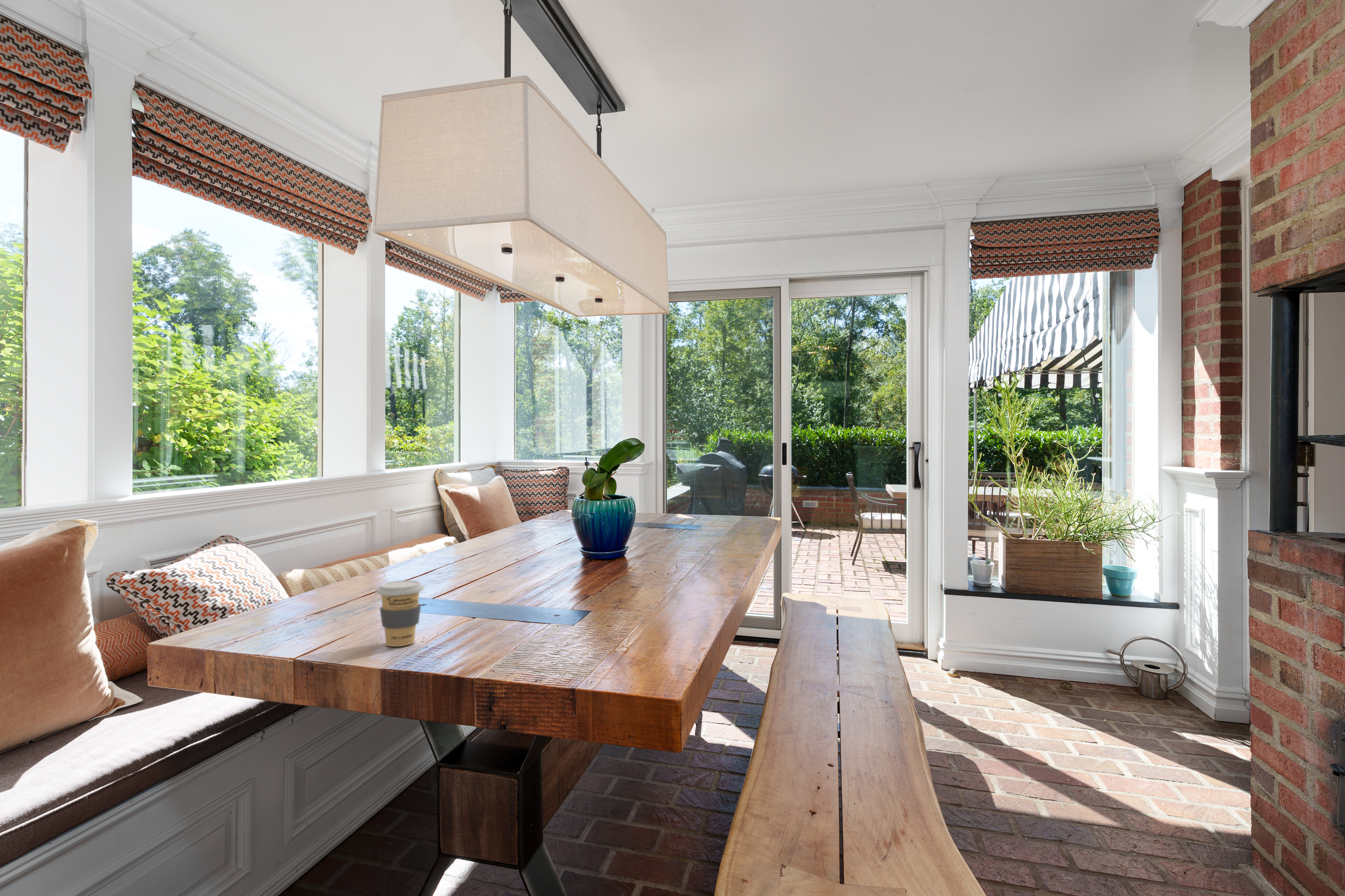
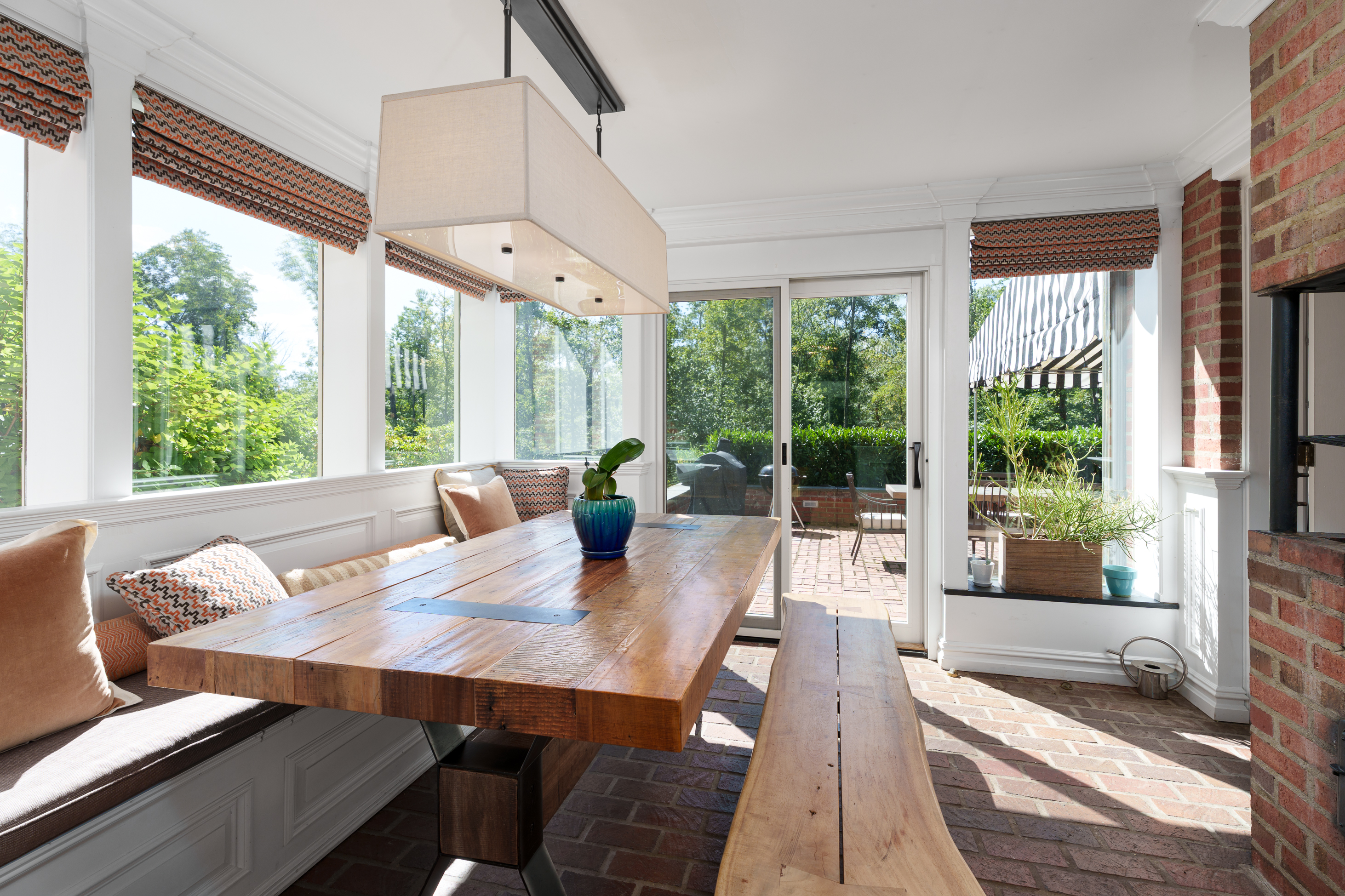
- coffee cup (400, 613)
